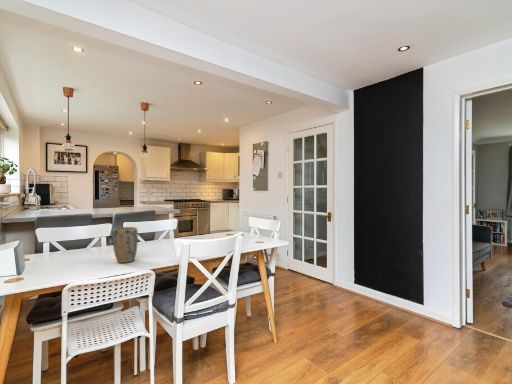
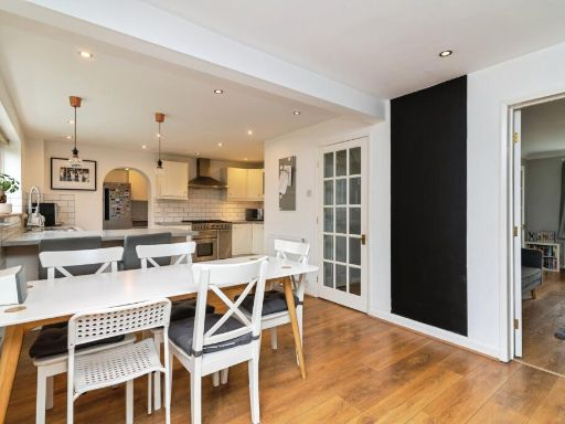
- plant pot (125, 244)
